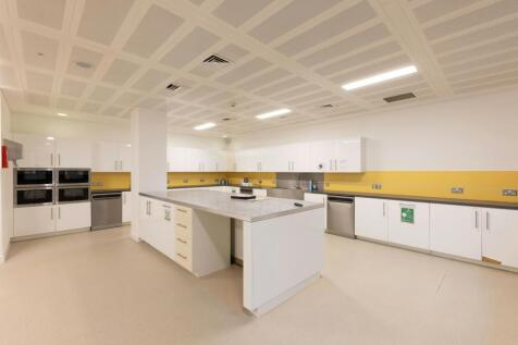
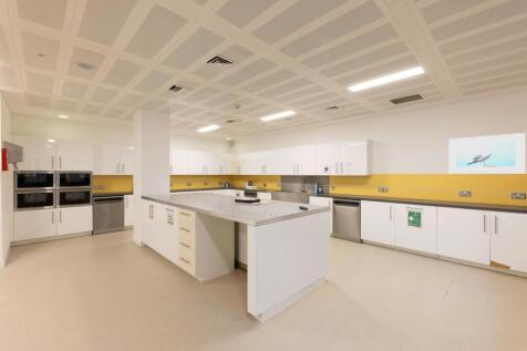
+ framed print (483, 154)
